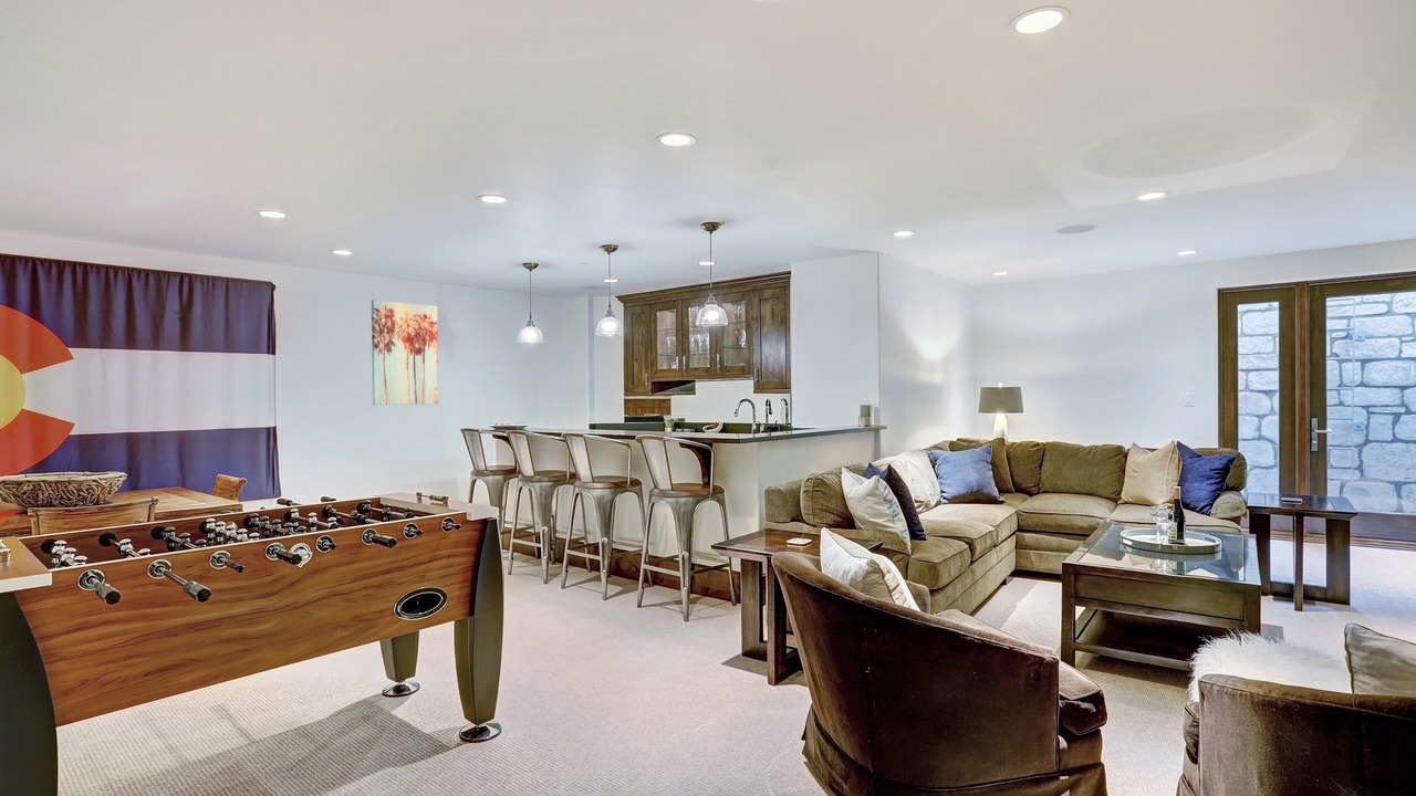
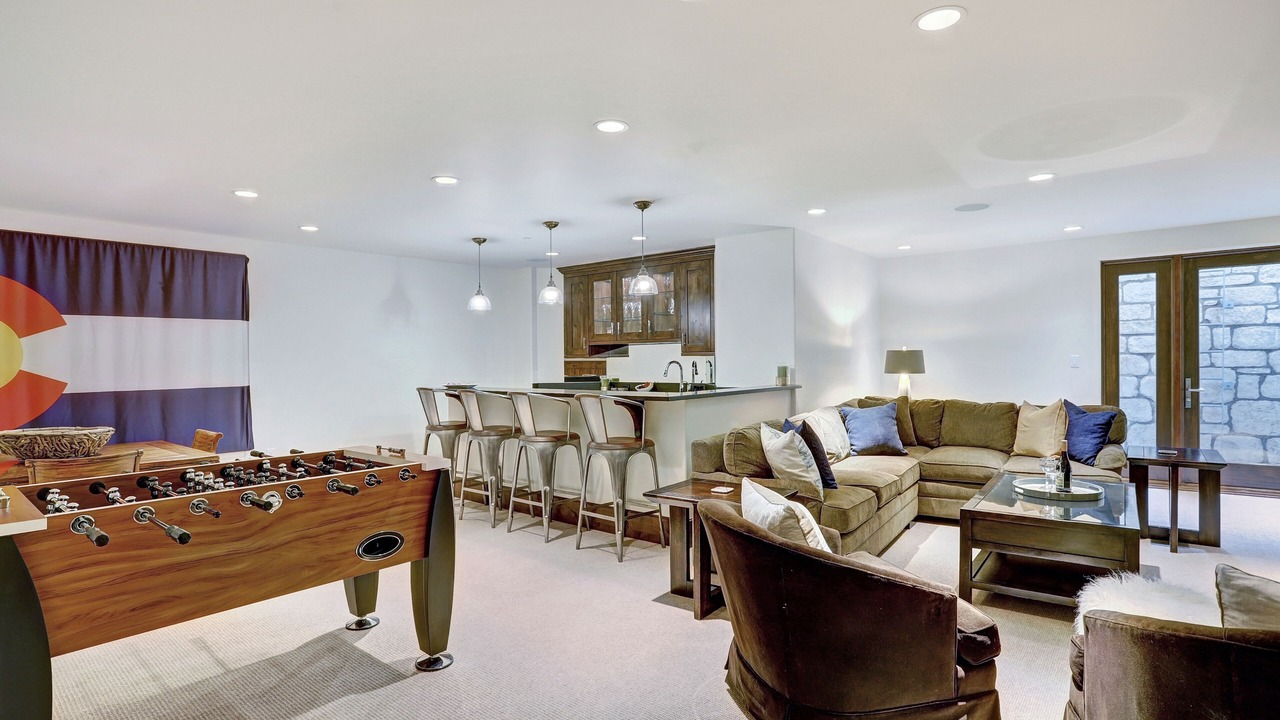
- wall art (406, 354)
